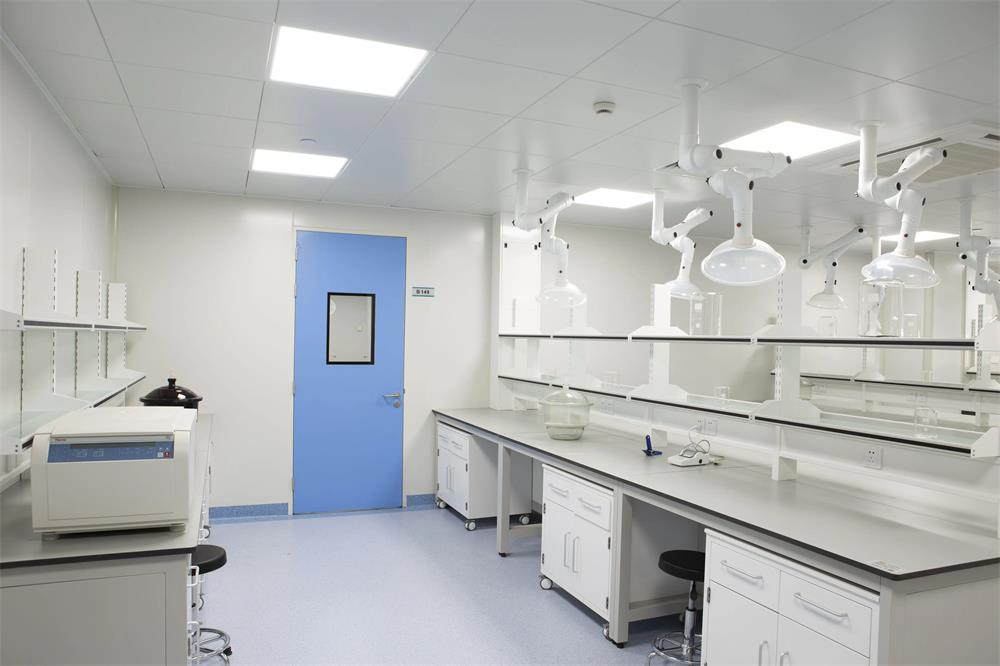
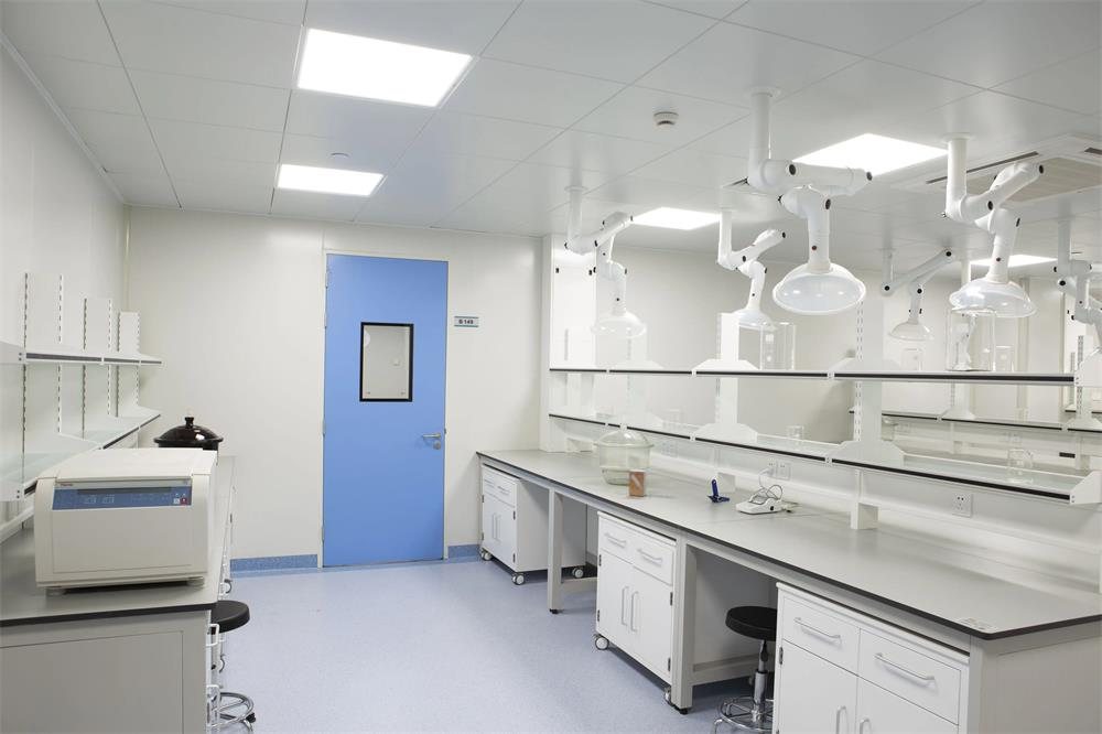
+ small box (637, 482)
